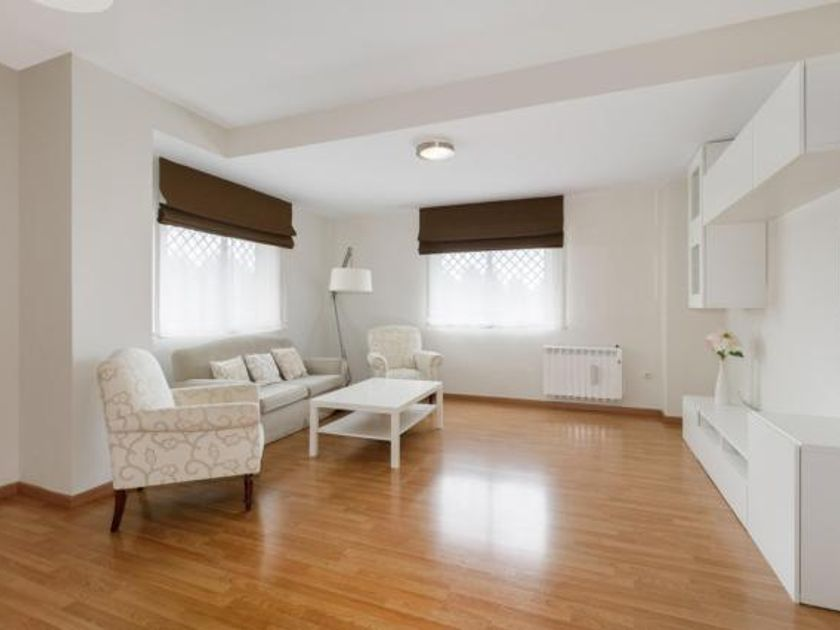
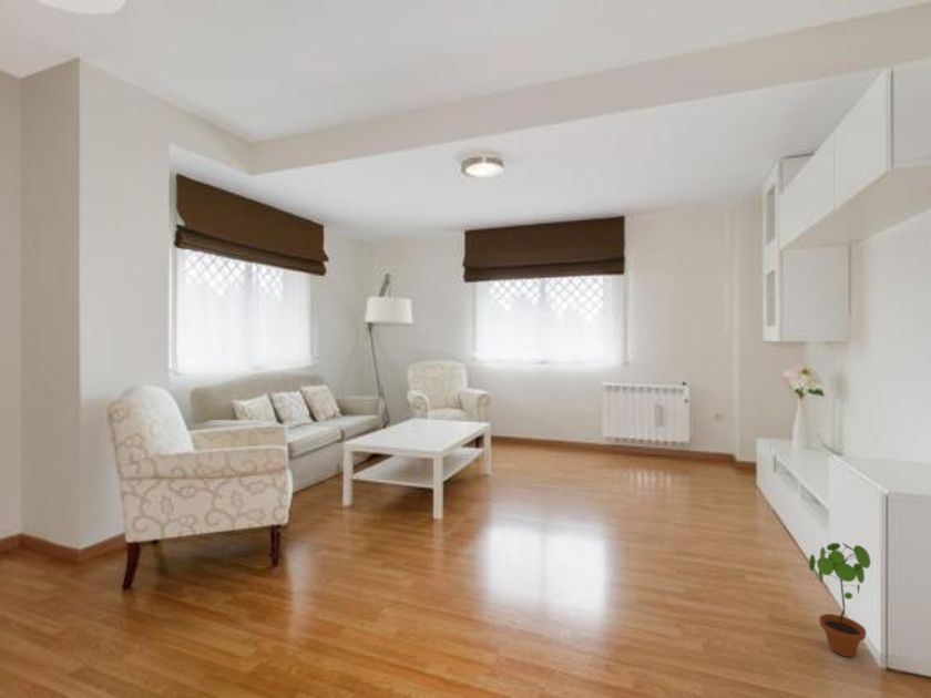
+ potted plant (842, 596)
